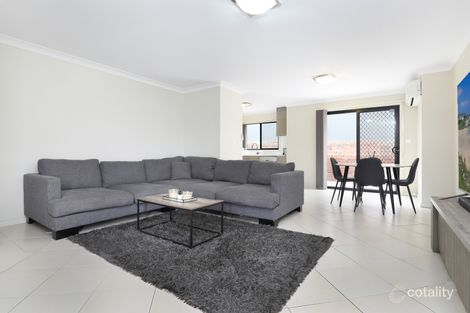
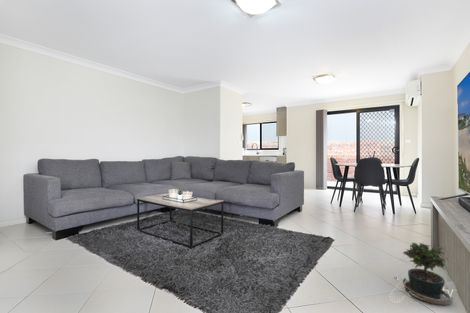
+ potted plant (421, 265)
